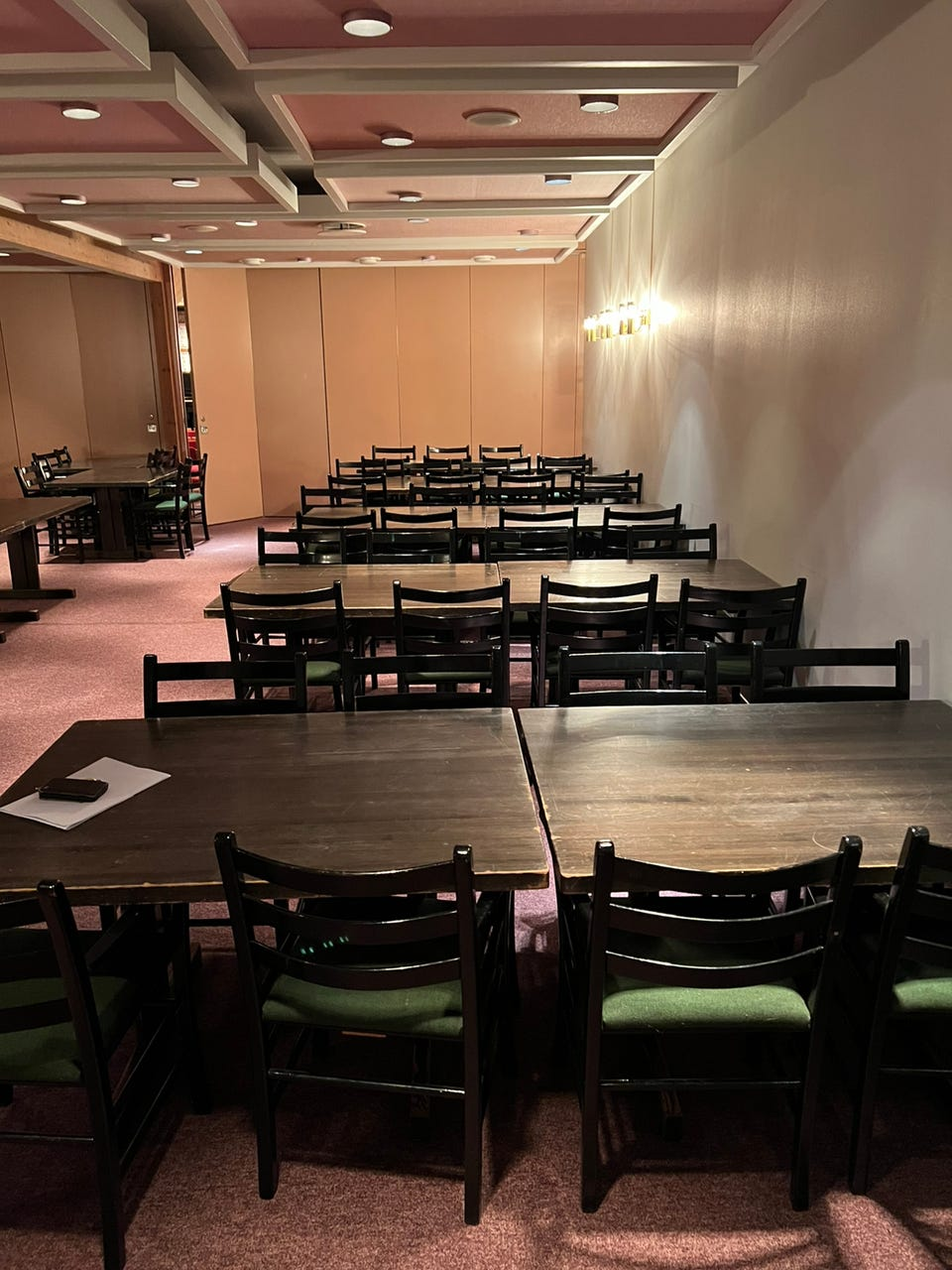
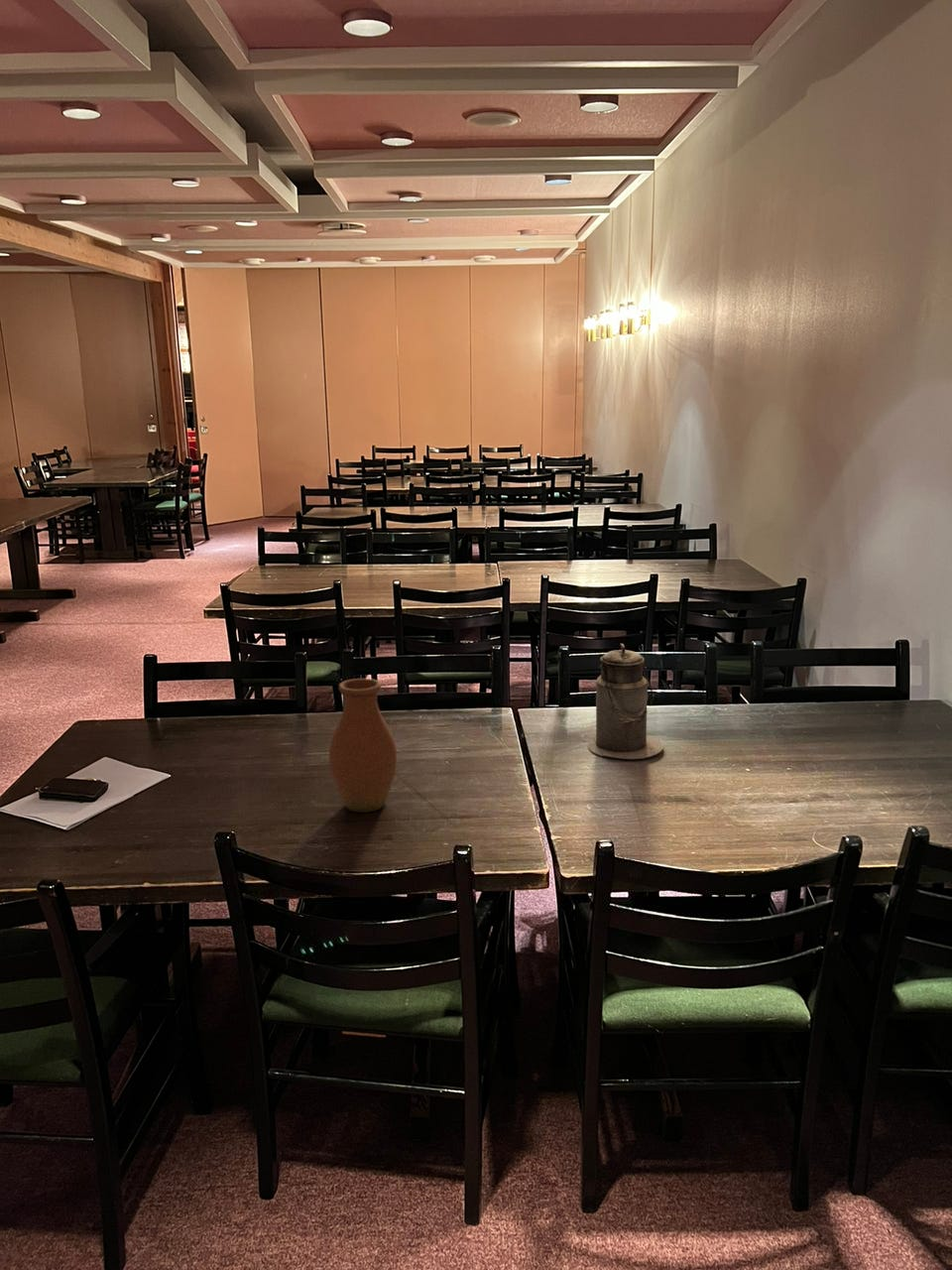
+ canister (626, 696)
+ vase (362, 745)
